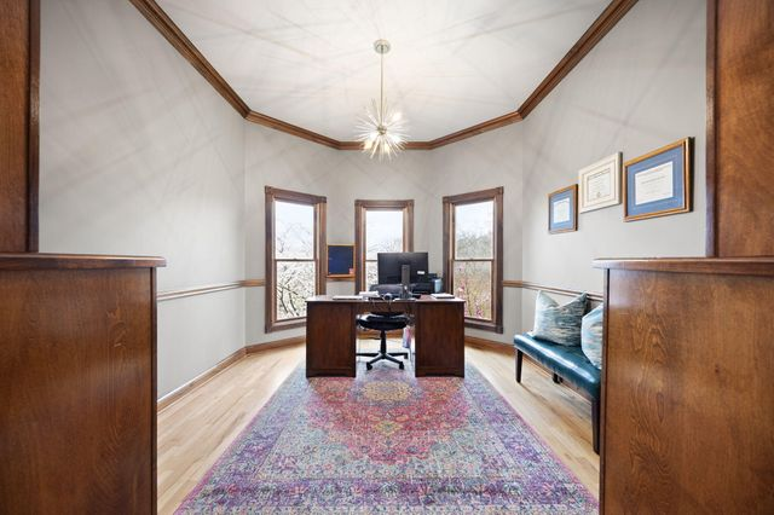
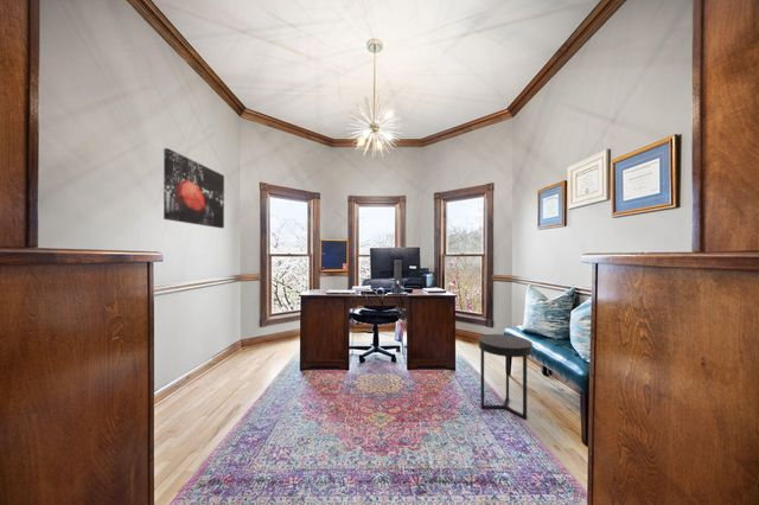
+ wall art (198, 193)
+ side table (506, 373)
